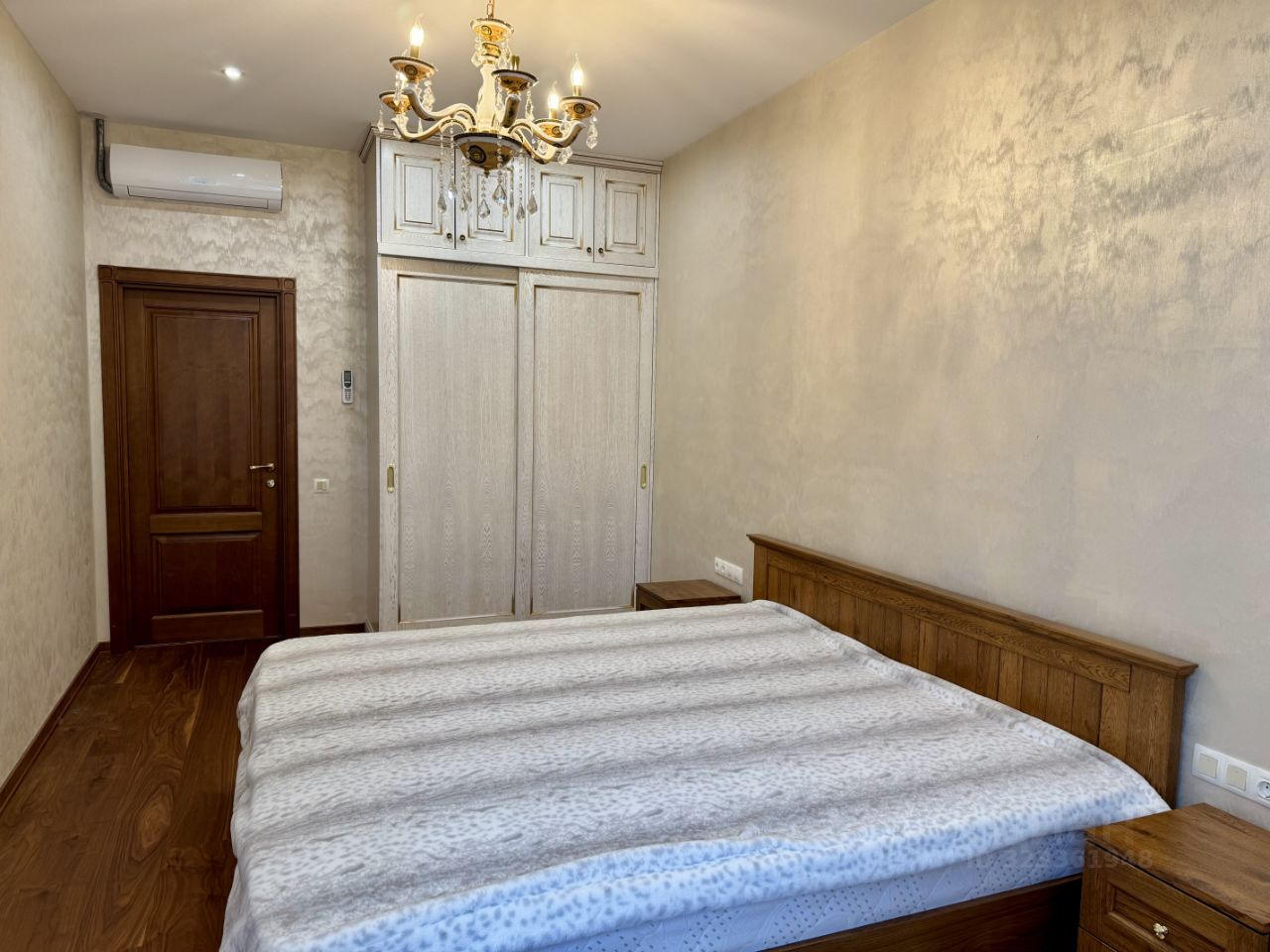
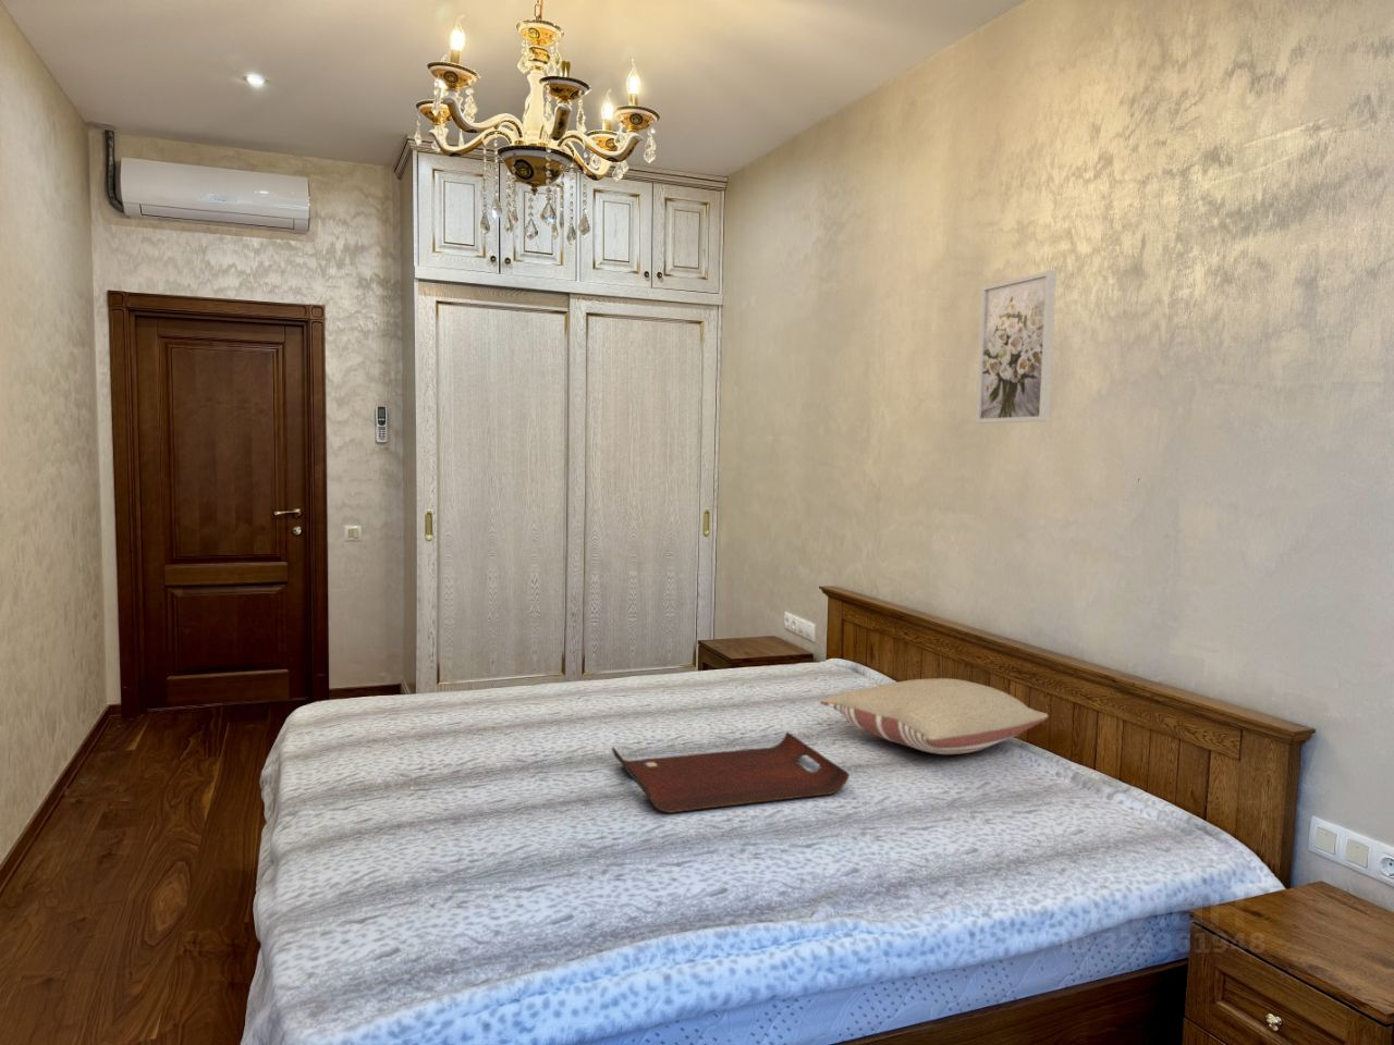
+ wall art (1014, 350)
+ serving tray (726, 768)
+ pillow (930, 711)
